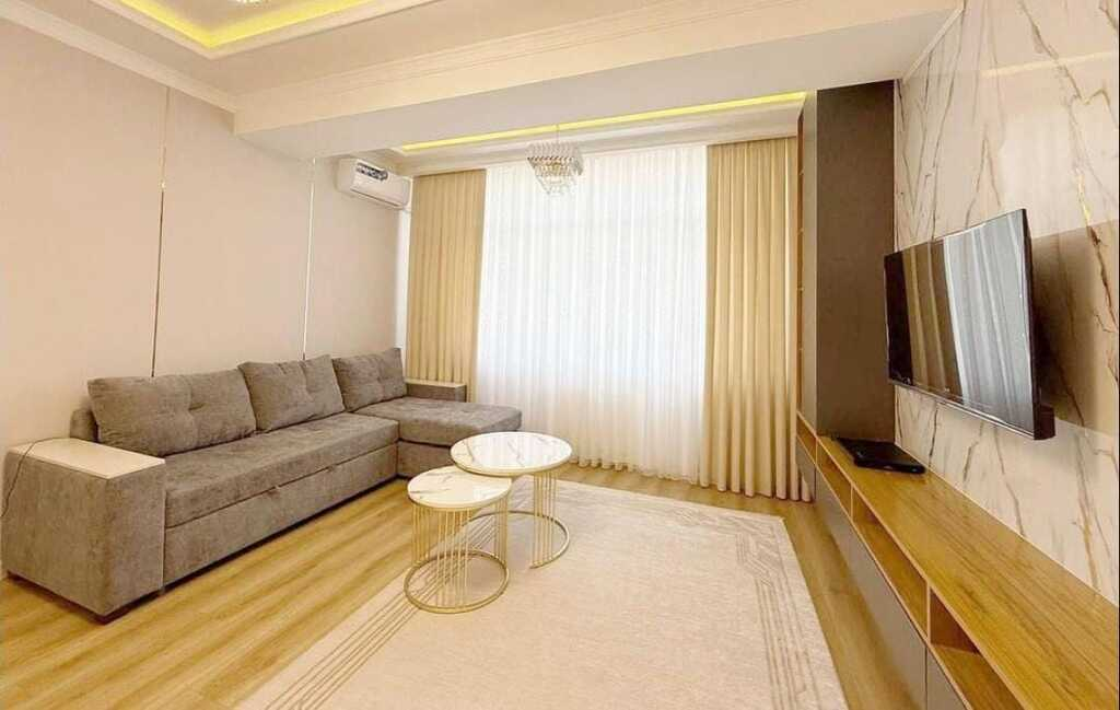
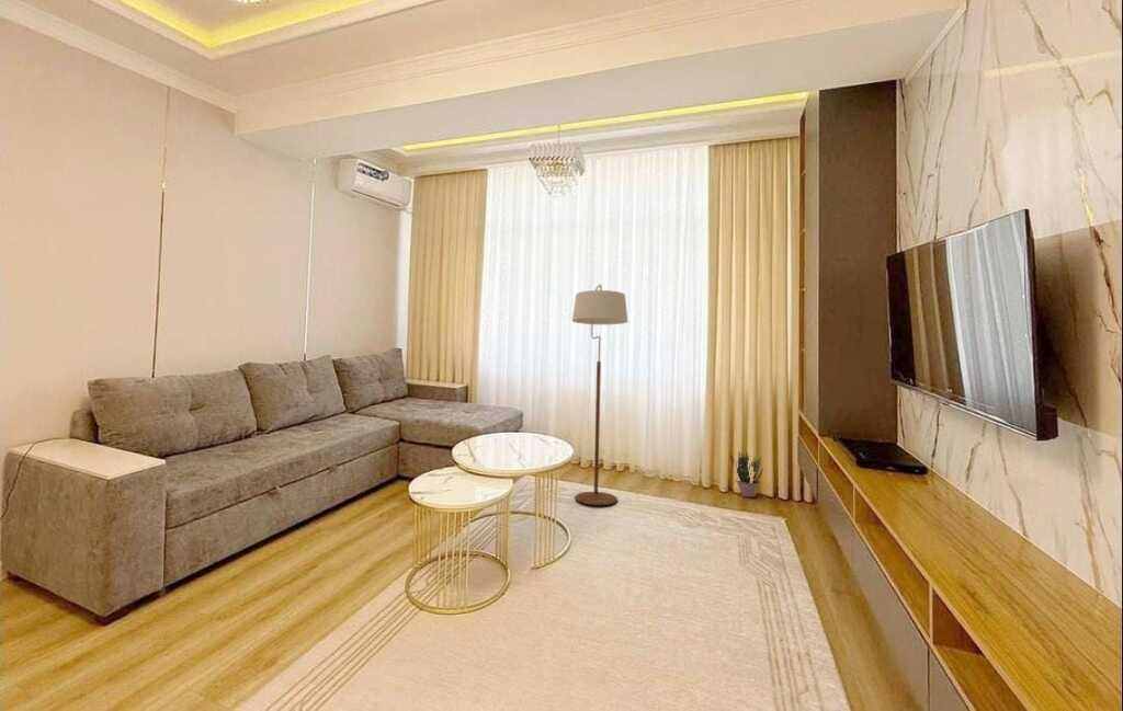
+ potted plant (746, 473)
+ floor lamp (597, 390)
